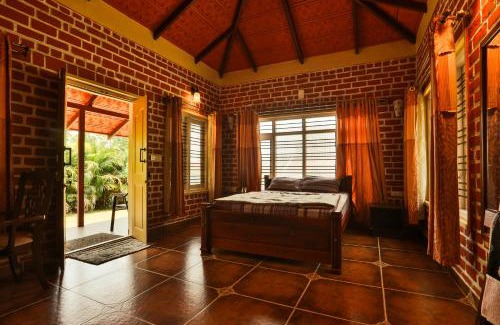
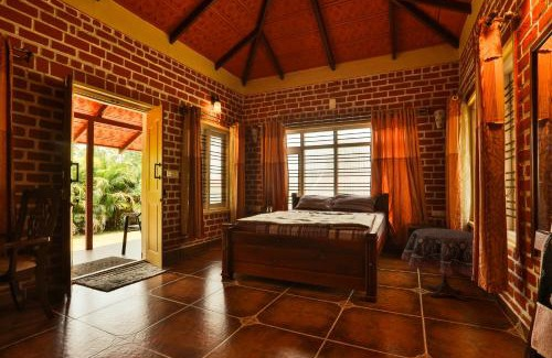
+ side table (443, 262)
